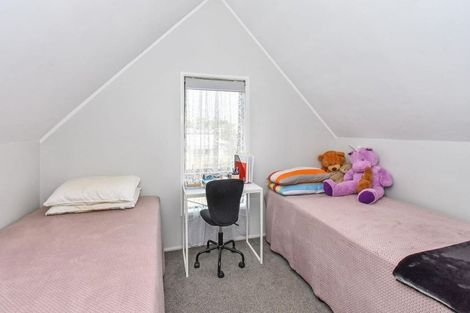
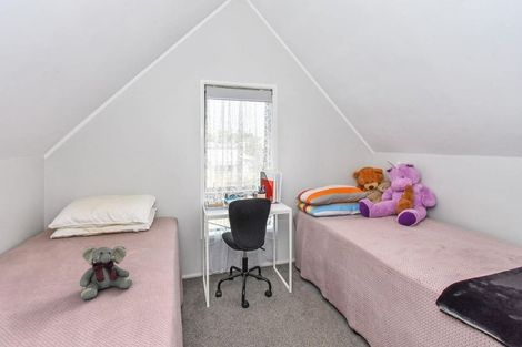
+ plush elephant (104, 265)
